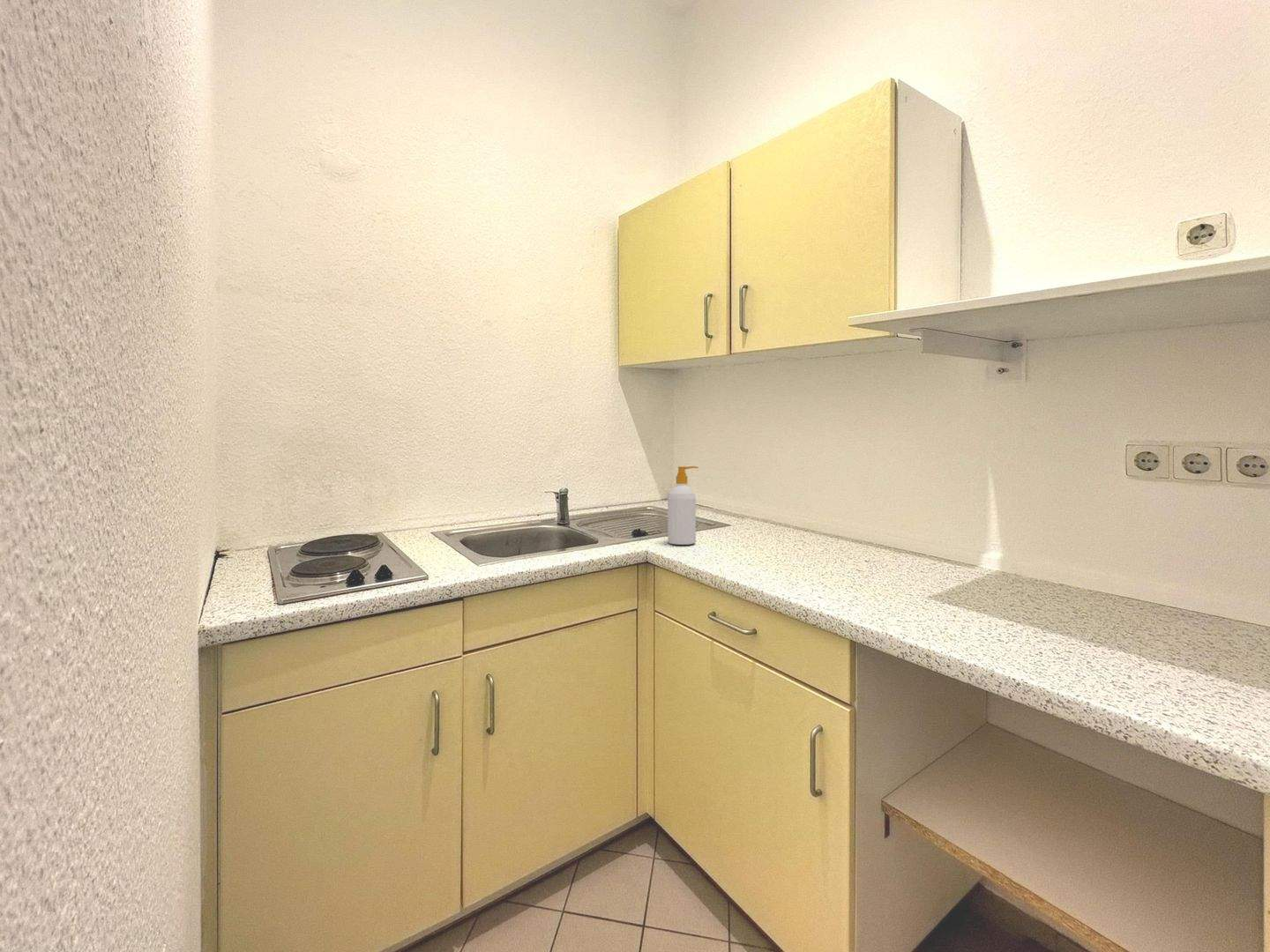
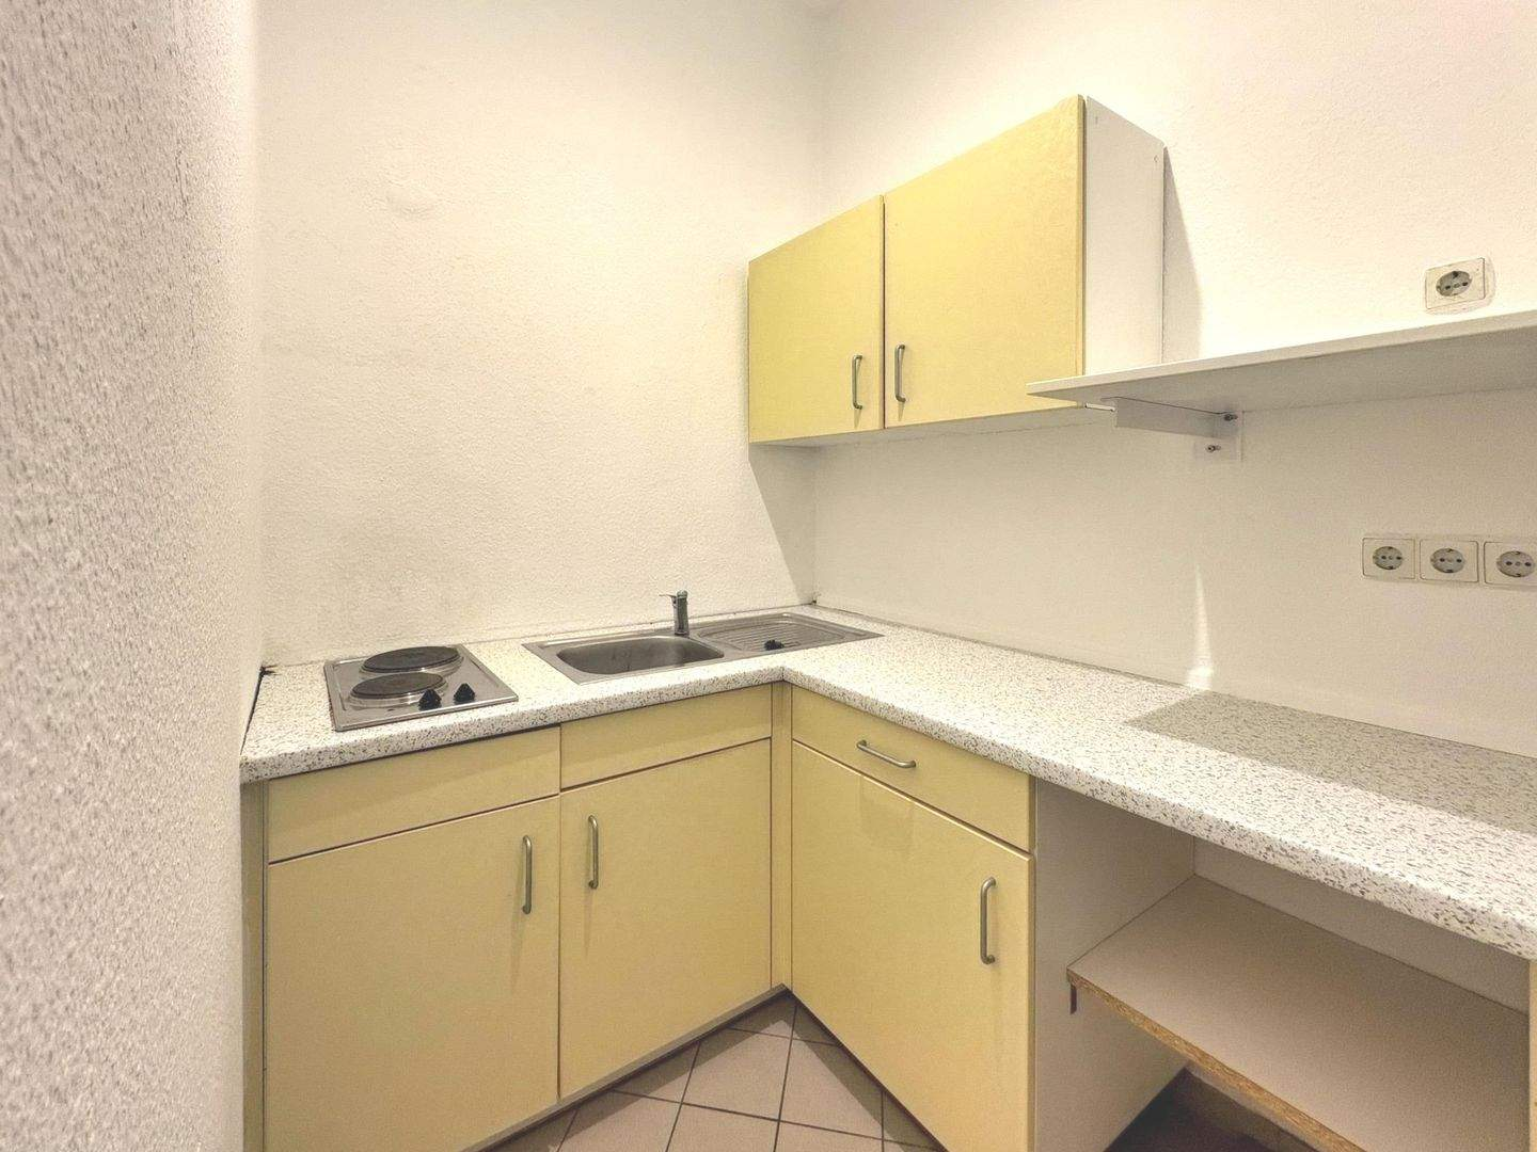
- soap bottle (683, 504)
